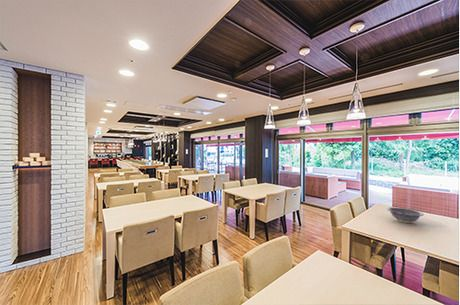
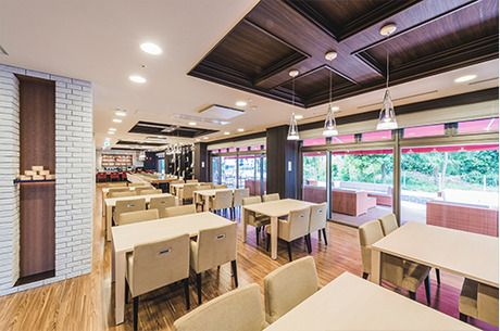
- decorative bowl (404, 216)
